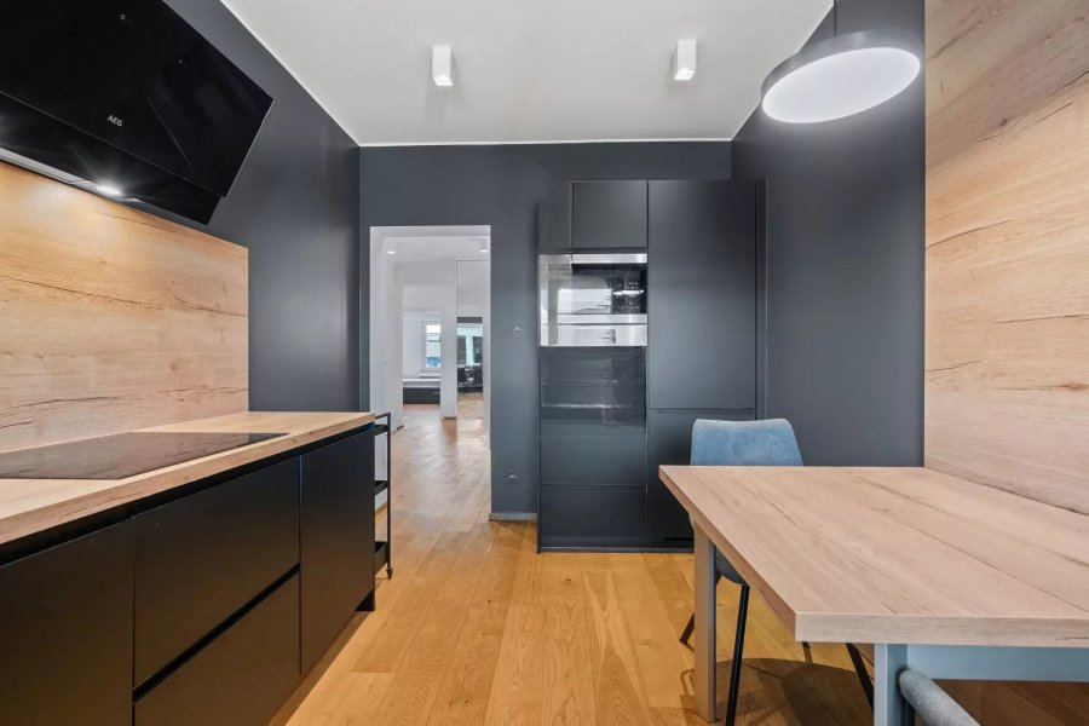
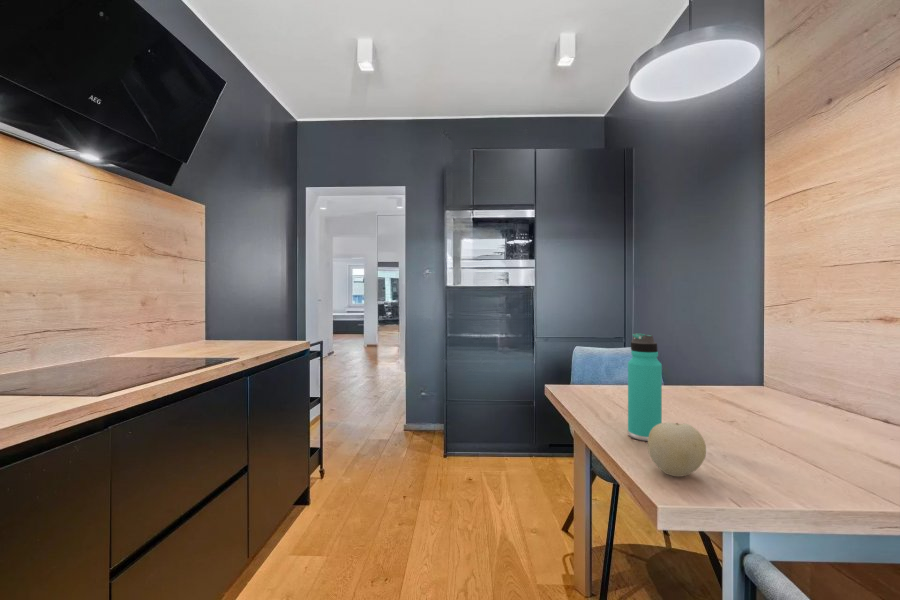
+ fruit (676, 448)
+ thermos bottle (644, 385)
